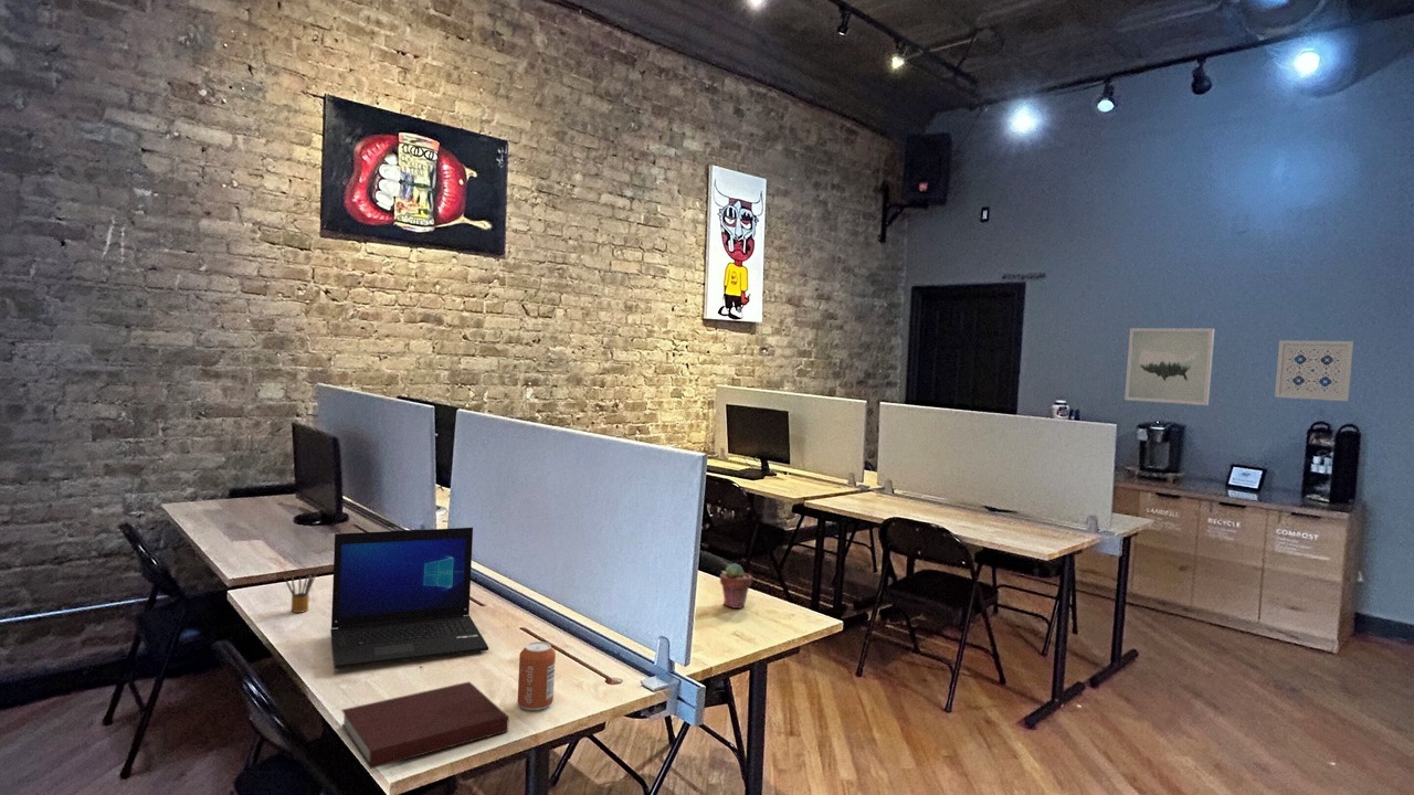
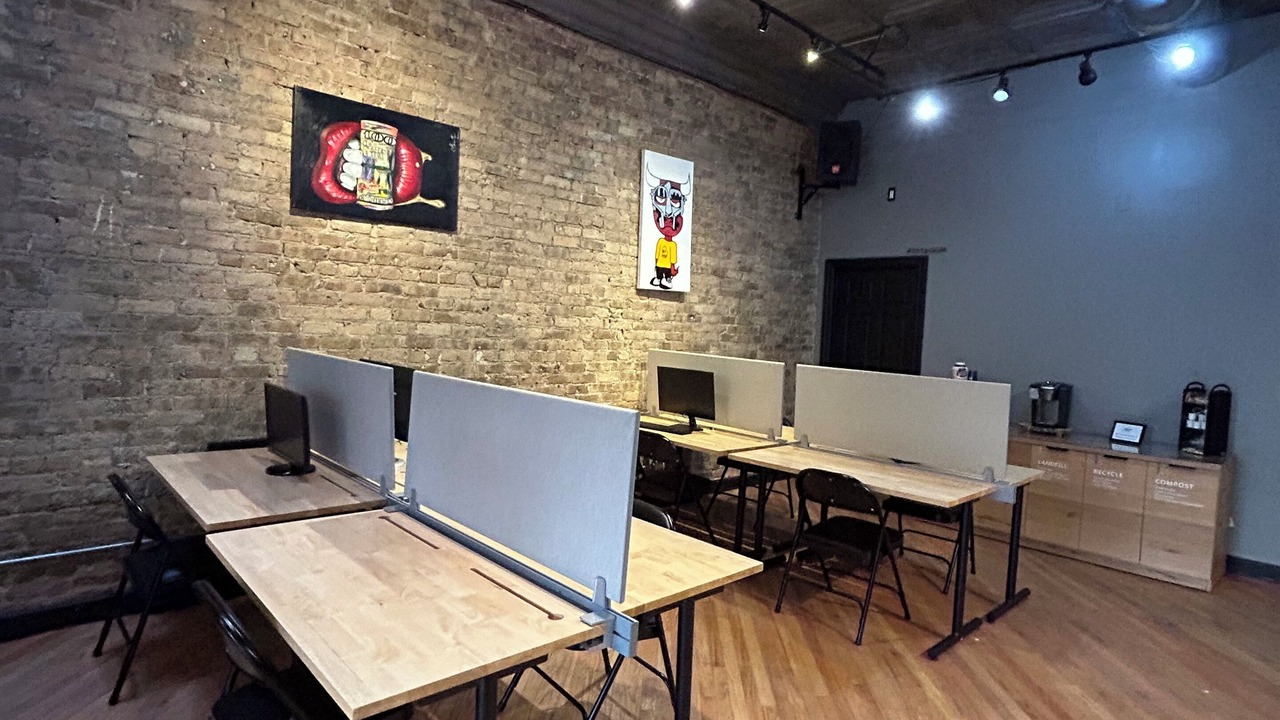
- wall art (1312, 370)
- can (536, 675)
- notebook (424, 720)
- pencil box (299, 591)
- potted succulent (735, 584)
- laptop (410, 591)
- wall art (1168, 365)
